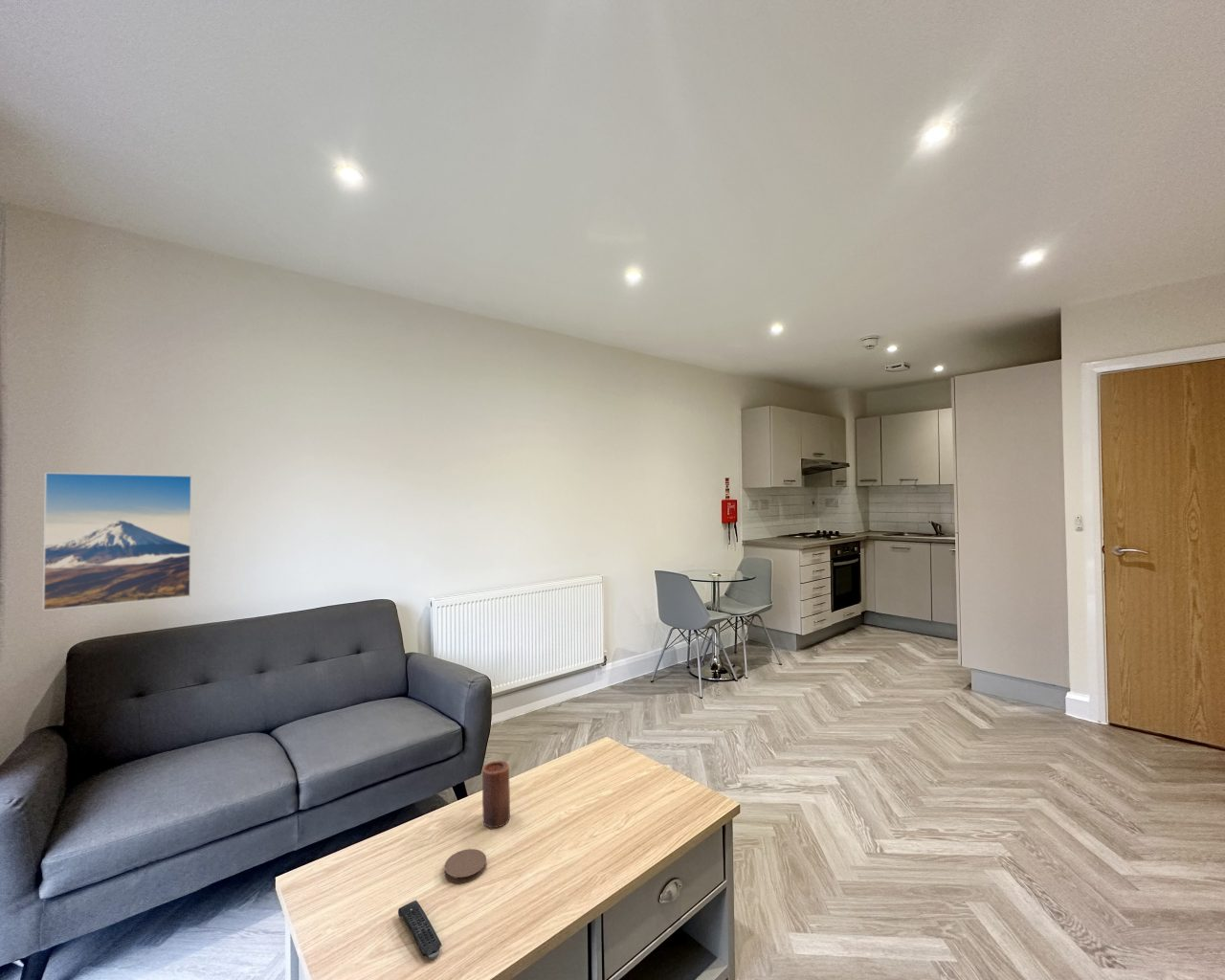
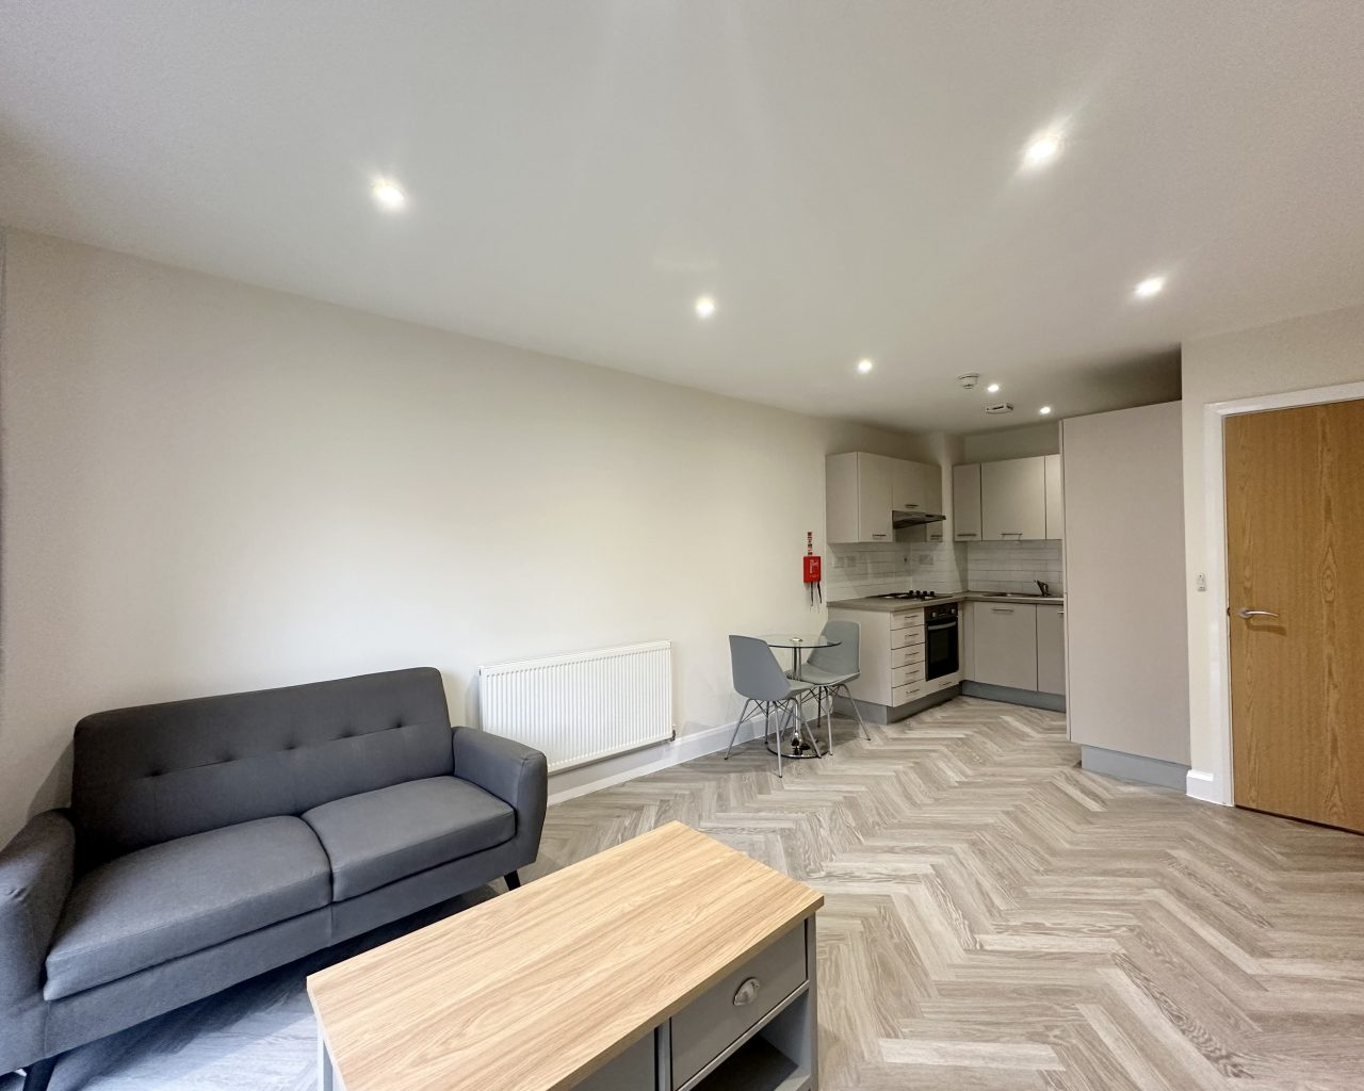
- coaster (465, 865)
- remote control (420, 928)
- candle (496, 793)
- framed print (122, 538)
